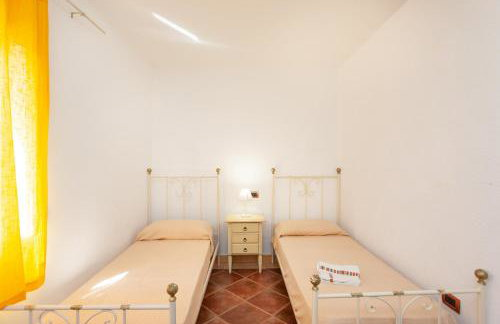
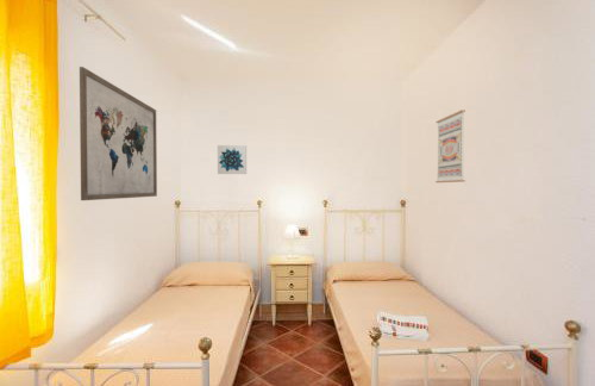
+ wall art (449, 149)
+ wall art (126, 145)
+ wall art (232, 160)
